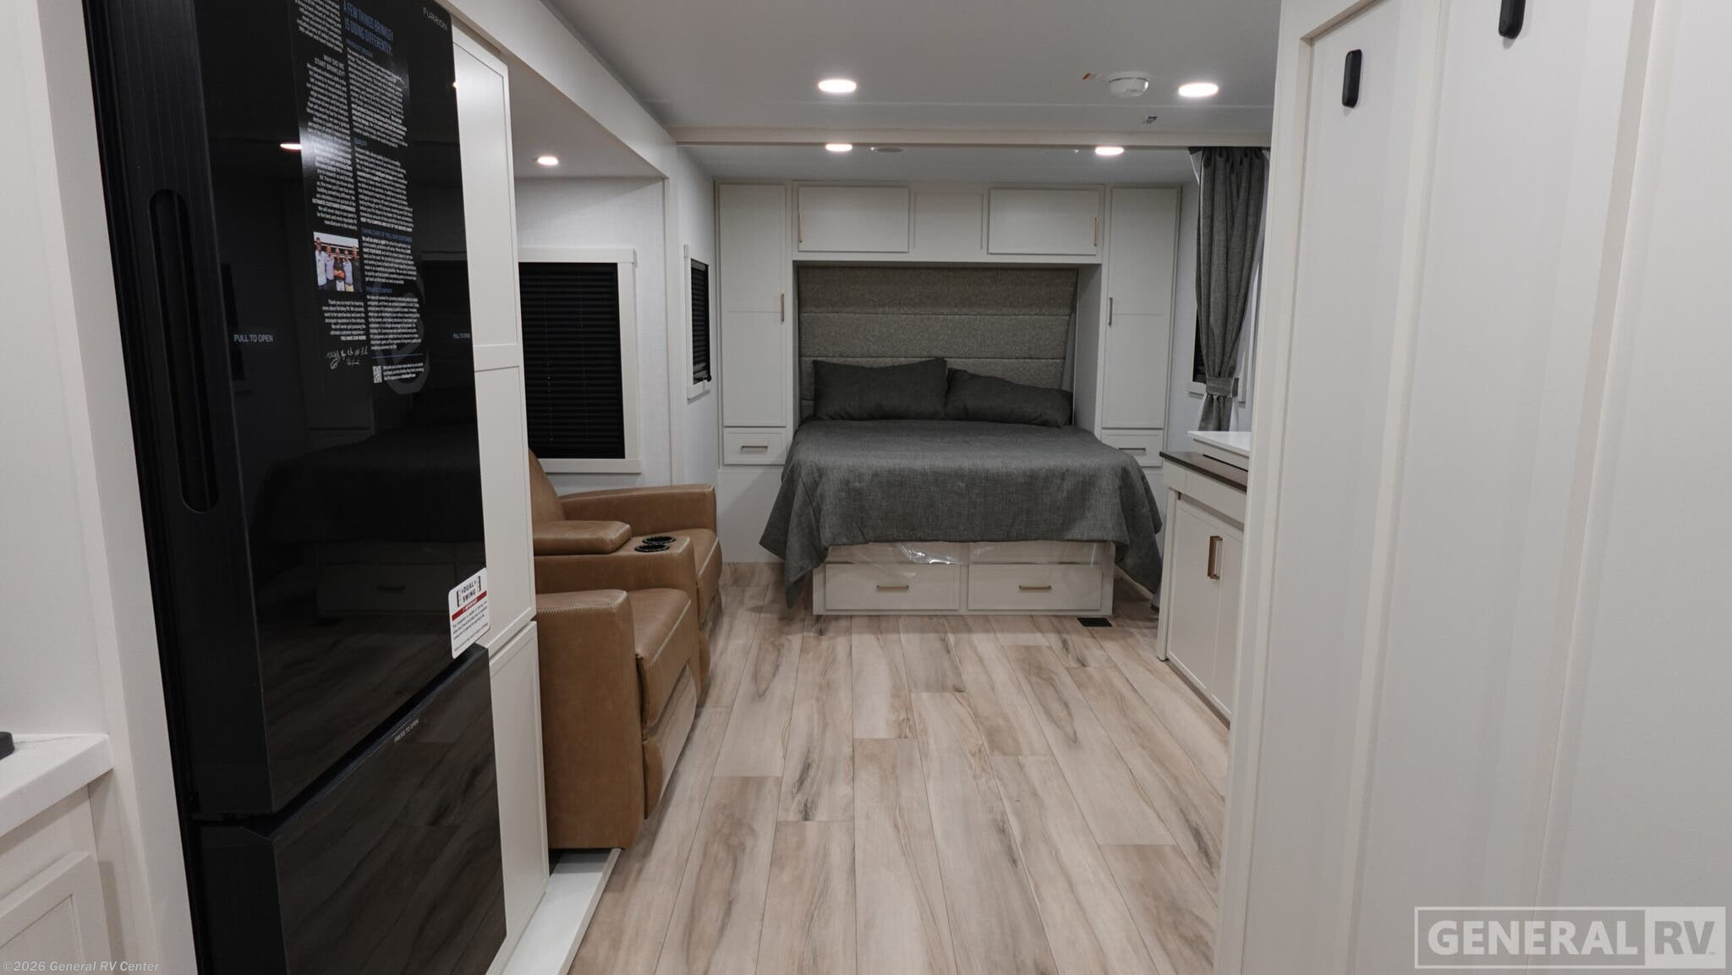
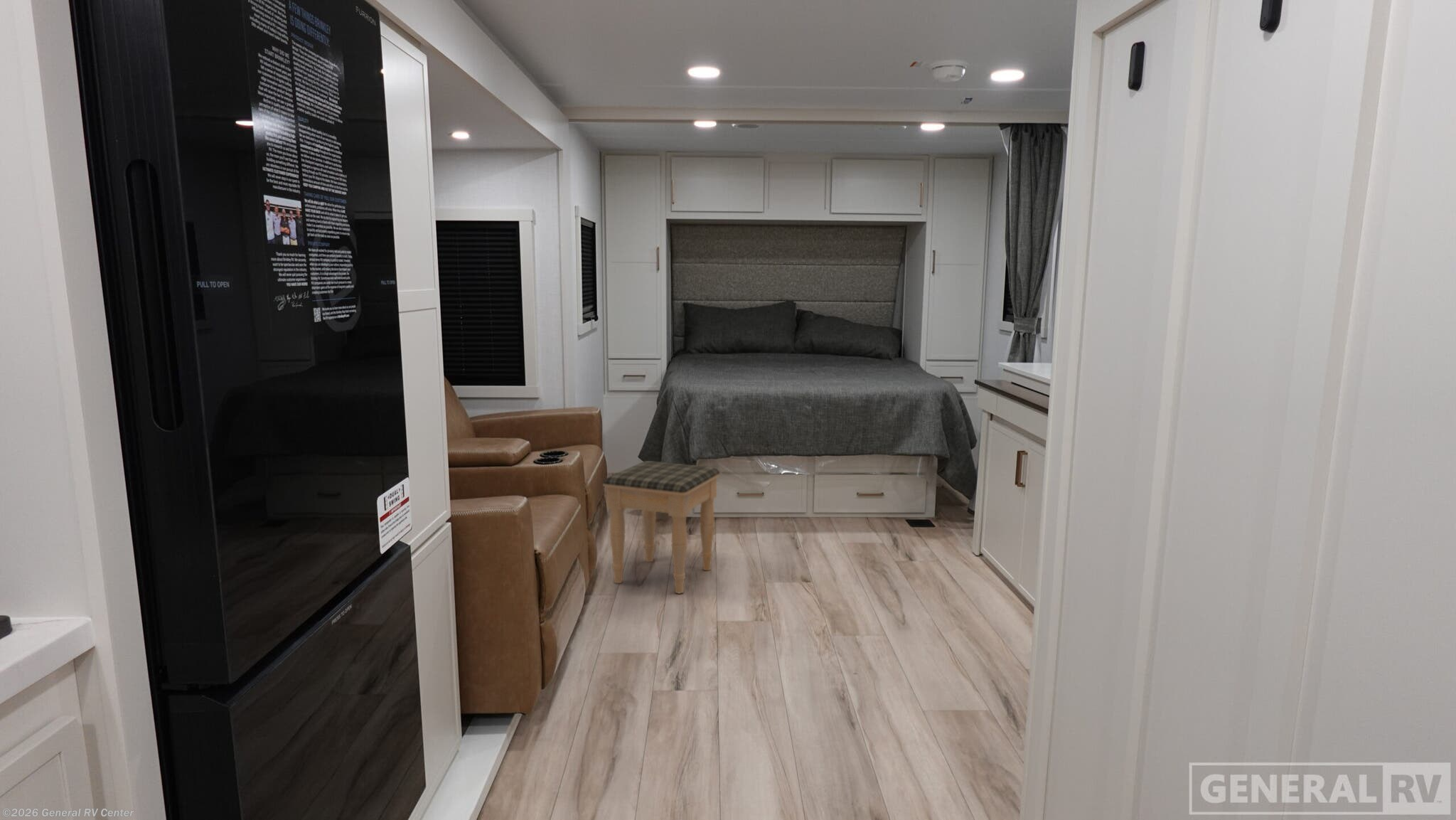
+ footstool (655, 523)
